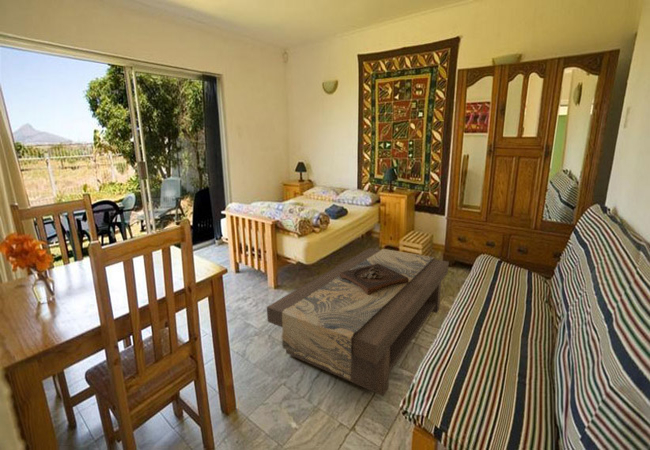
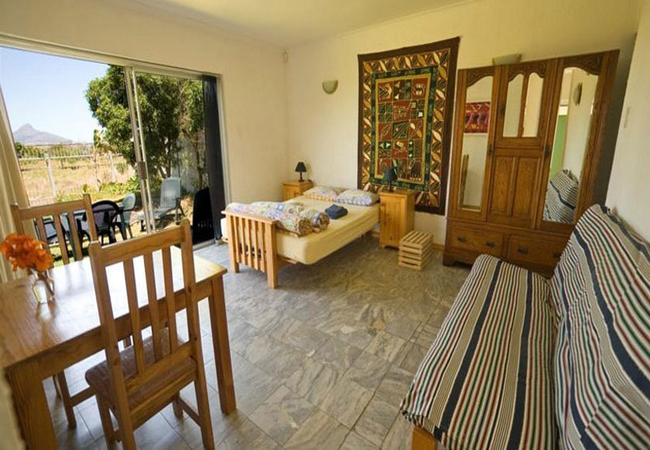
- coffee table (371, 305)
- wooden tray (373, 273)
